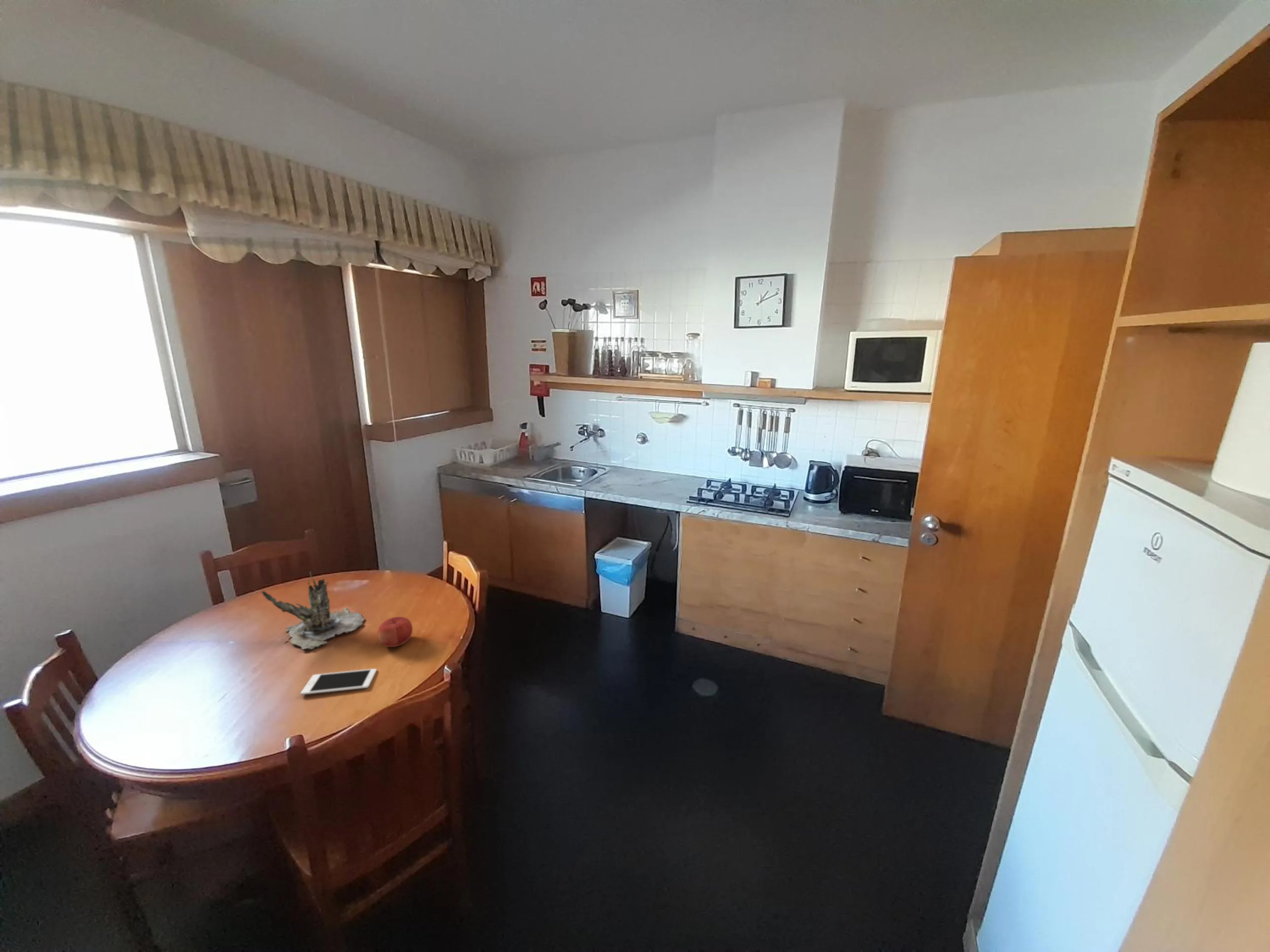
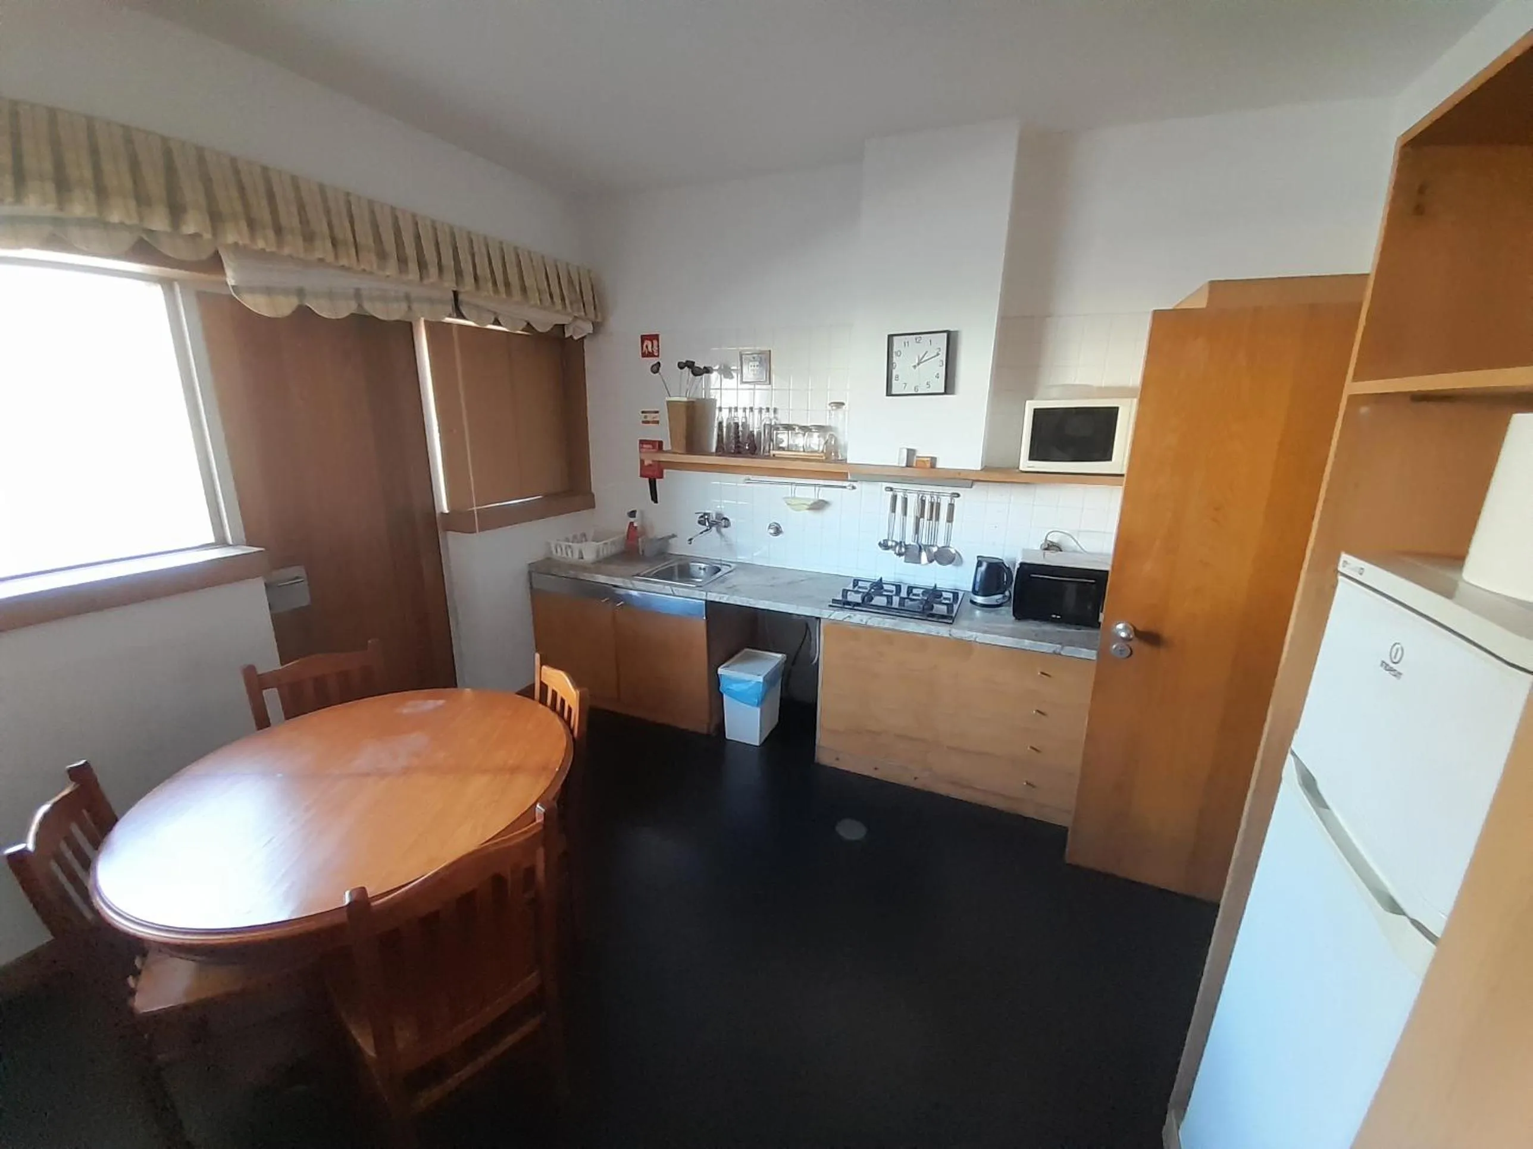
- fruit (395, 630)
- cell phone (340, 681)
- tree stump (315, 604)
